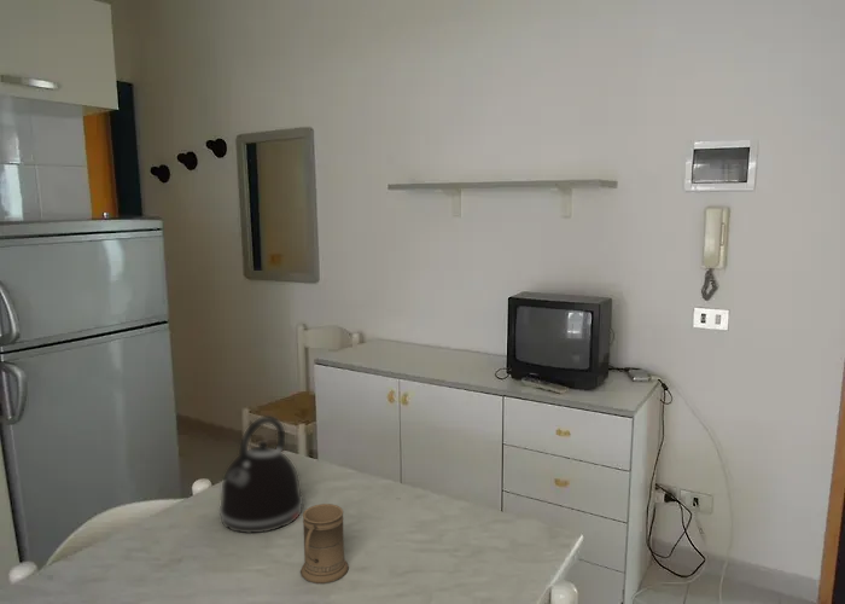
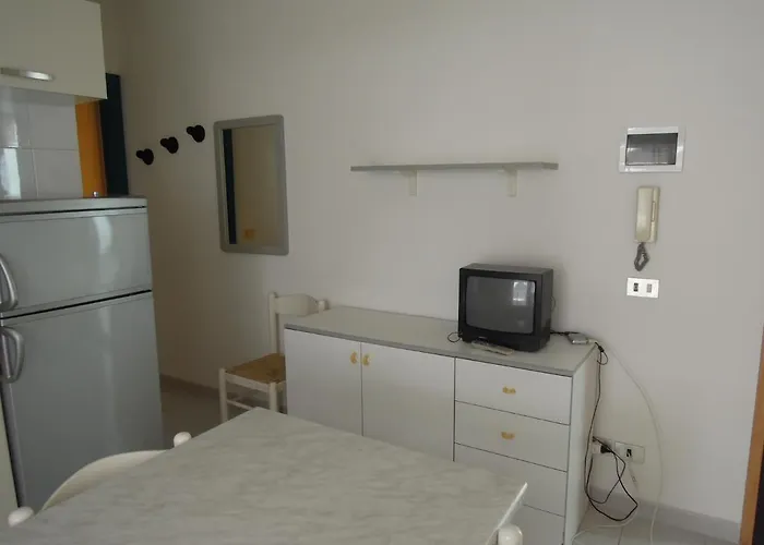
- mug (320, 545)
- kettle (260, 466)
